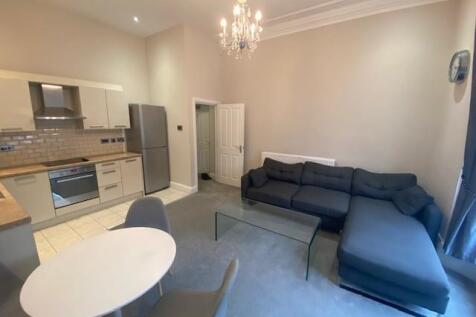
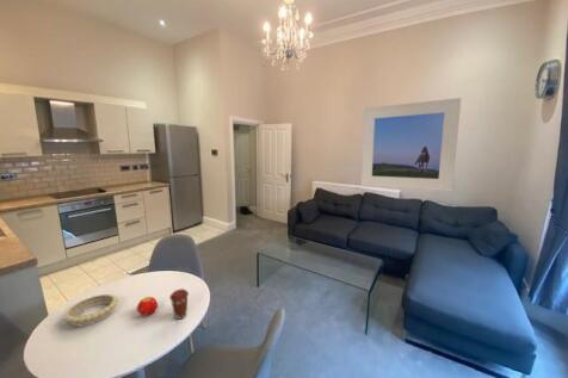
+ fruit (147, 304)
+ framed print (405, 147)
+ decorative bowl (94, 312)
+ coffee cup (179, 304)
